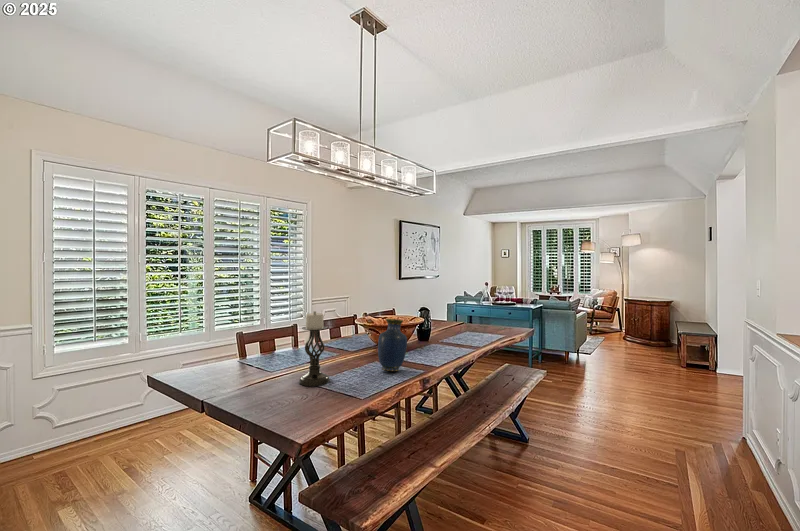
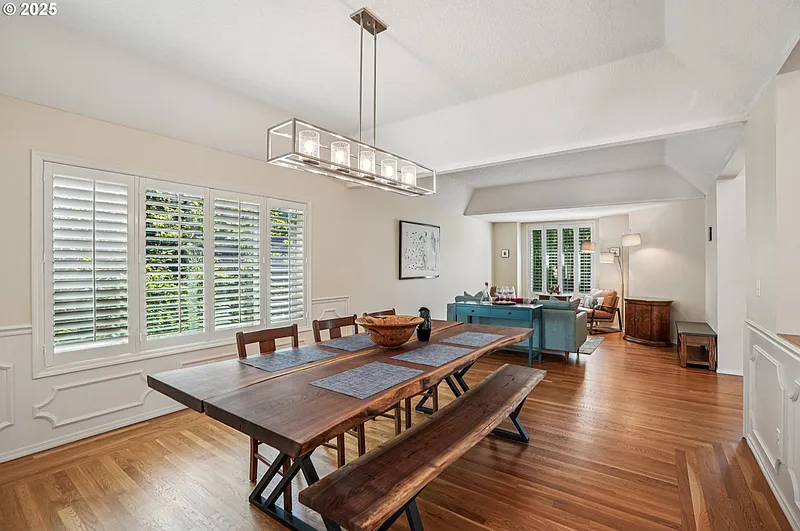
- candle holder (314, 346)
- vase (392, 344)
